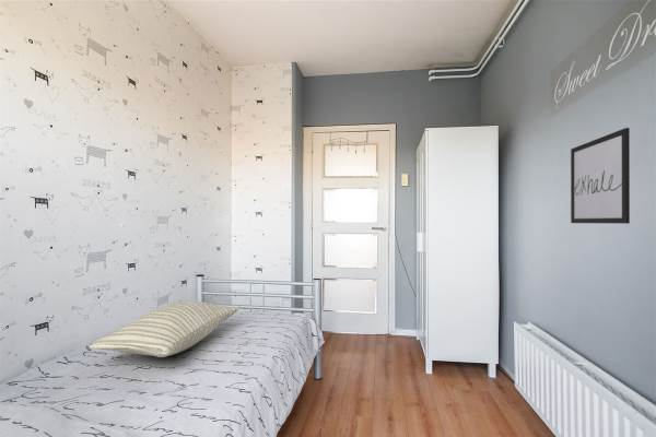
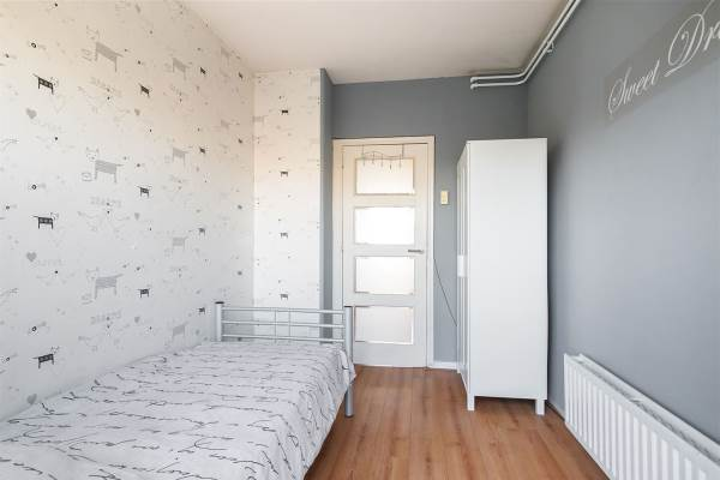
- pillow (176, 326)
- wall art (596, 181)
